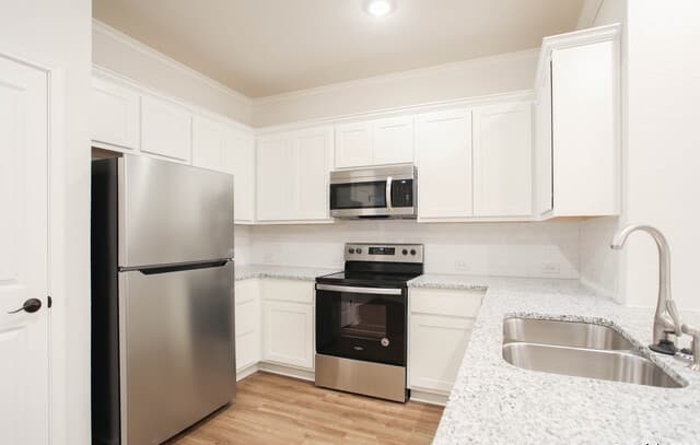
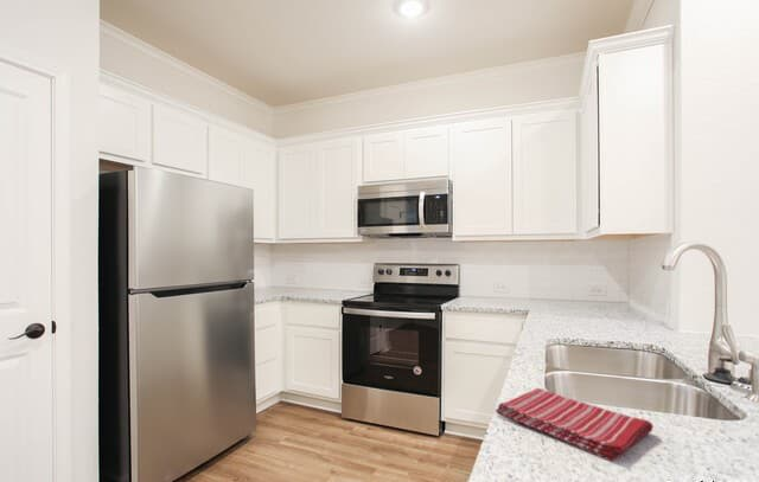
+ dish towel (570, 416)
